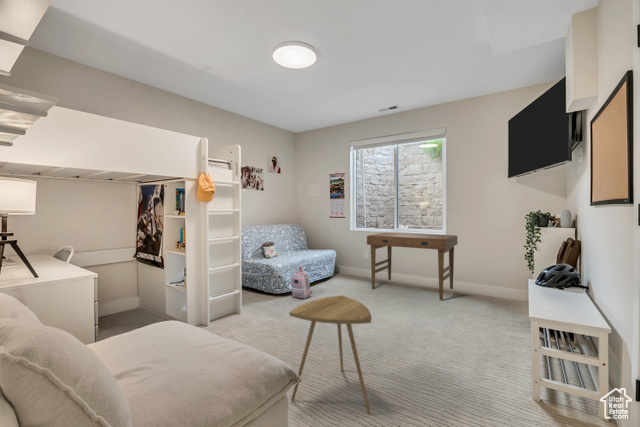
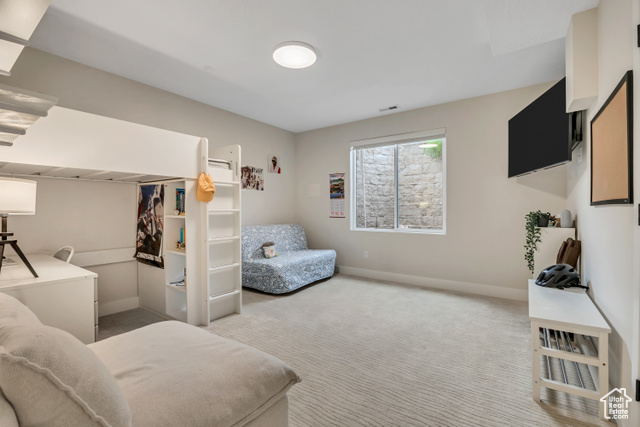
- side table (339, 347)
- desk (411, 247)
- backpack (301, 281)
